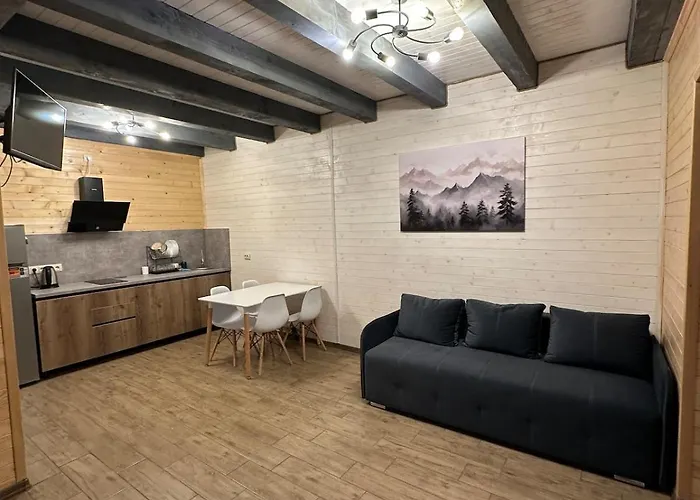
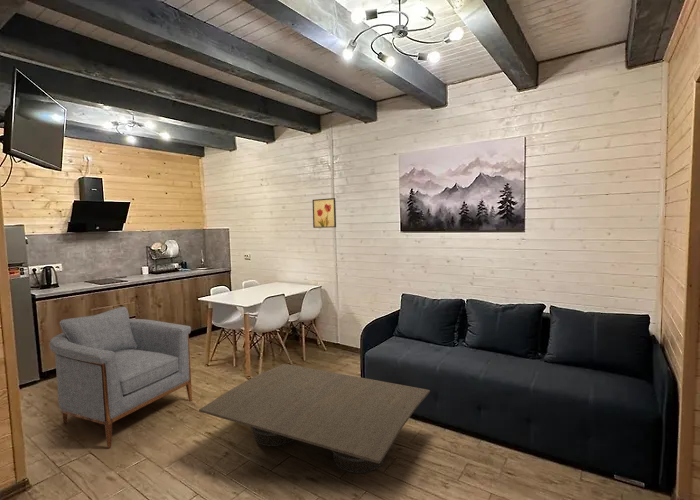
+ wall art (324, 213)
+ armchair (117, 364)
+ coffee table (319, 422)
